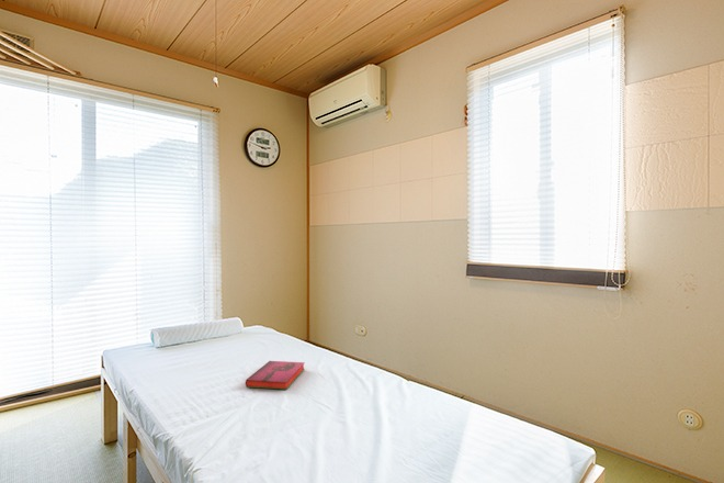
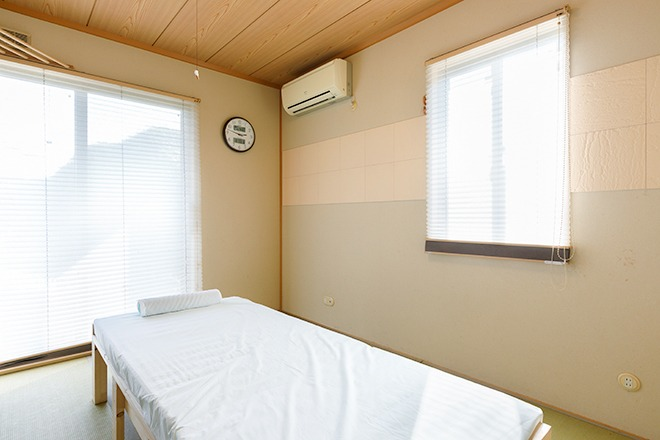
- hardback book (276, 373)
